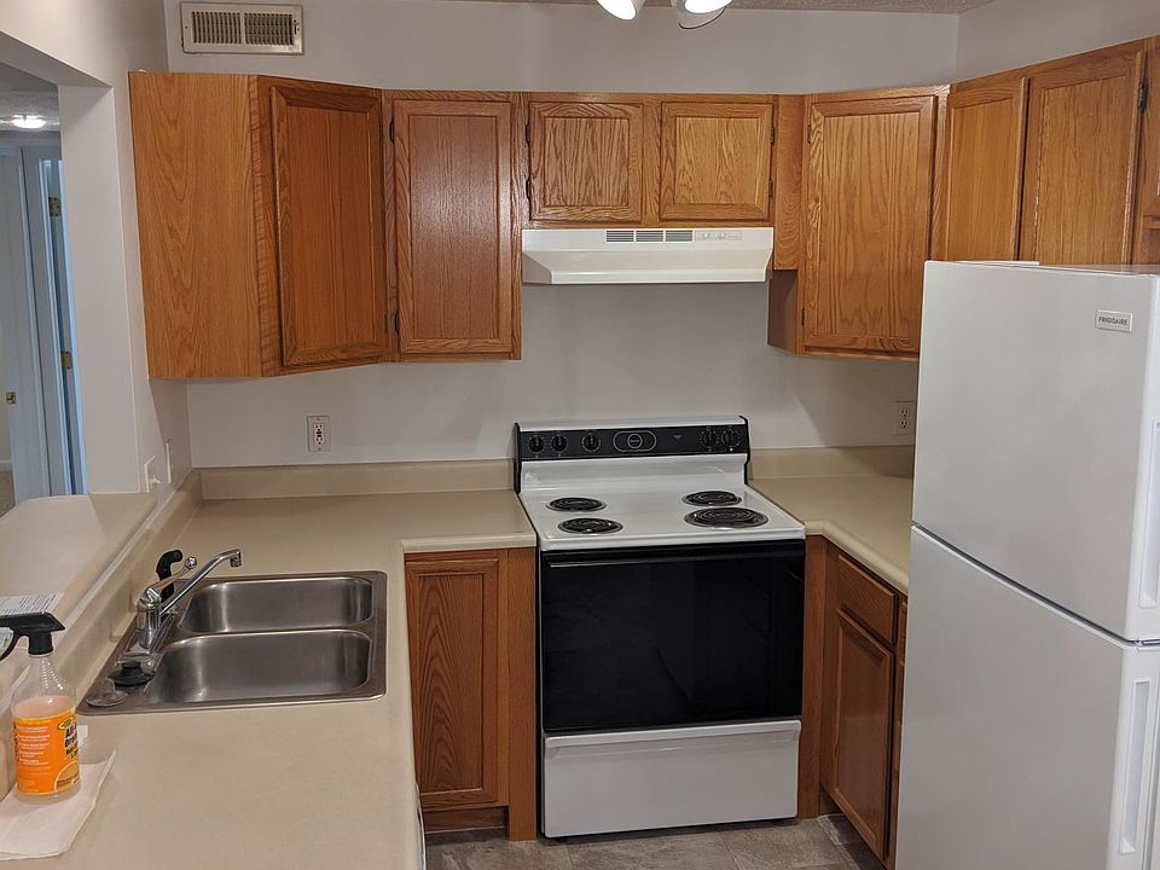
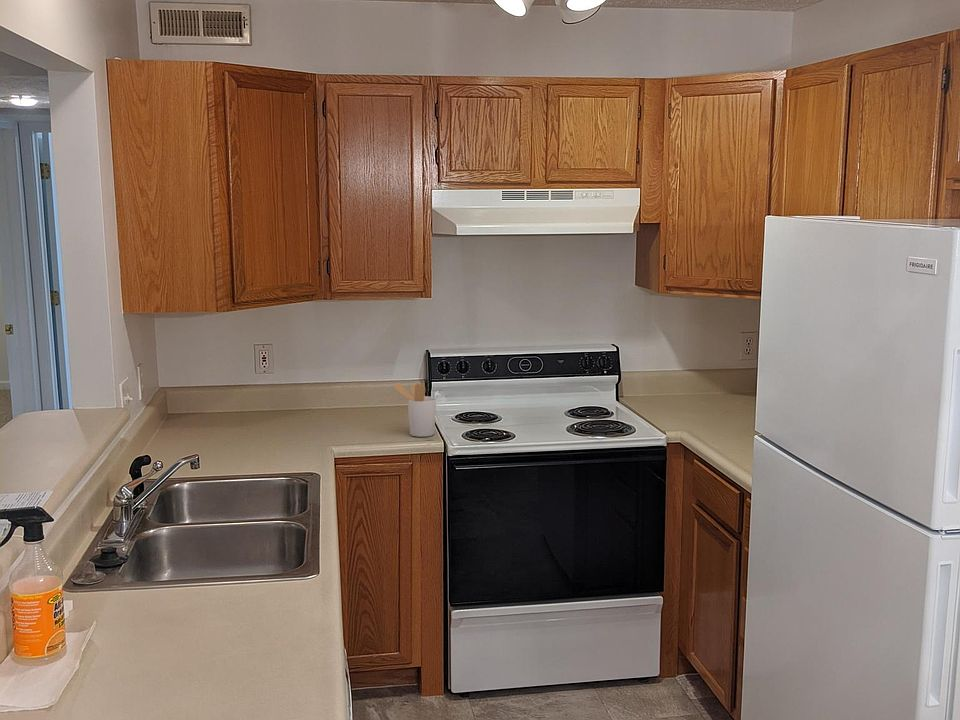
+ utensil holder (414, 407)
